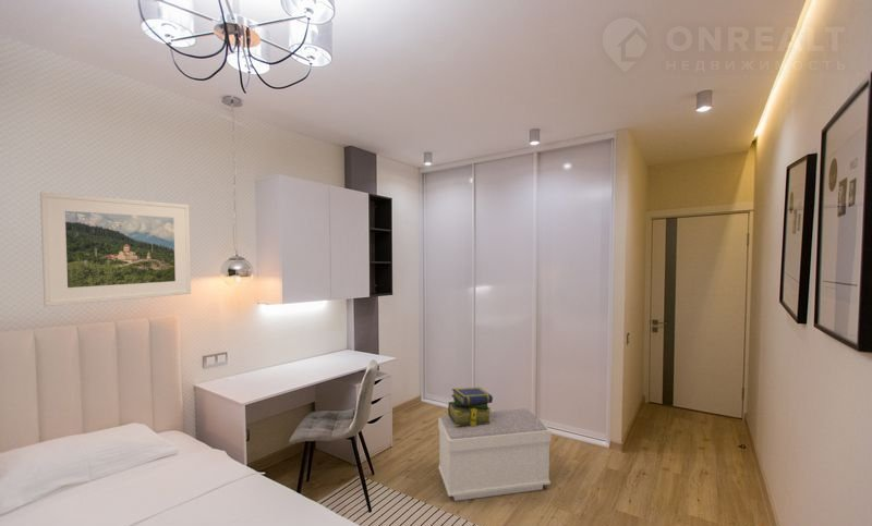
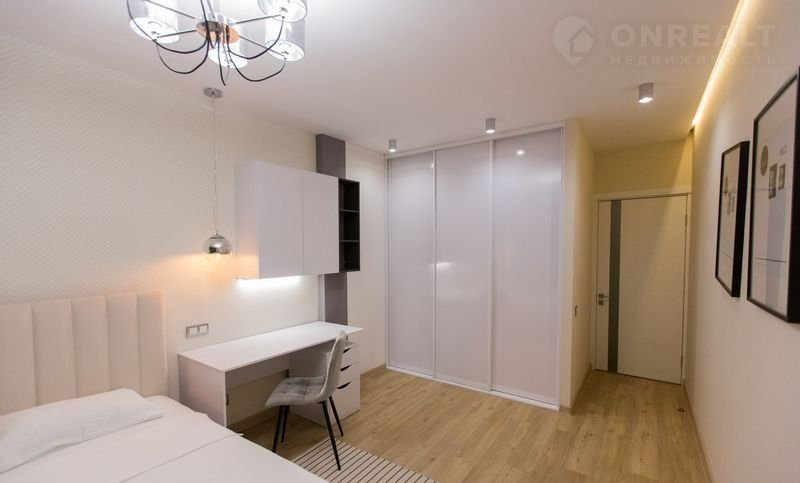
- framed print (124, 249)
- bench (492, 451)
- stack of books (470, 404)
